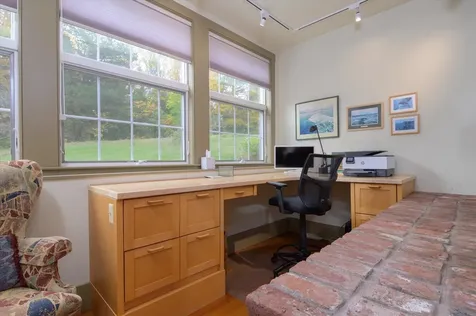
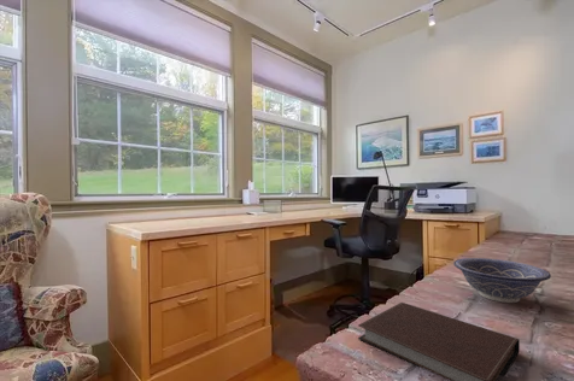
+ decorative bowl (498, 281)
+ notebook (434, 338)
